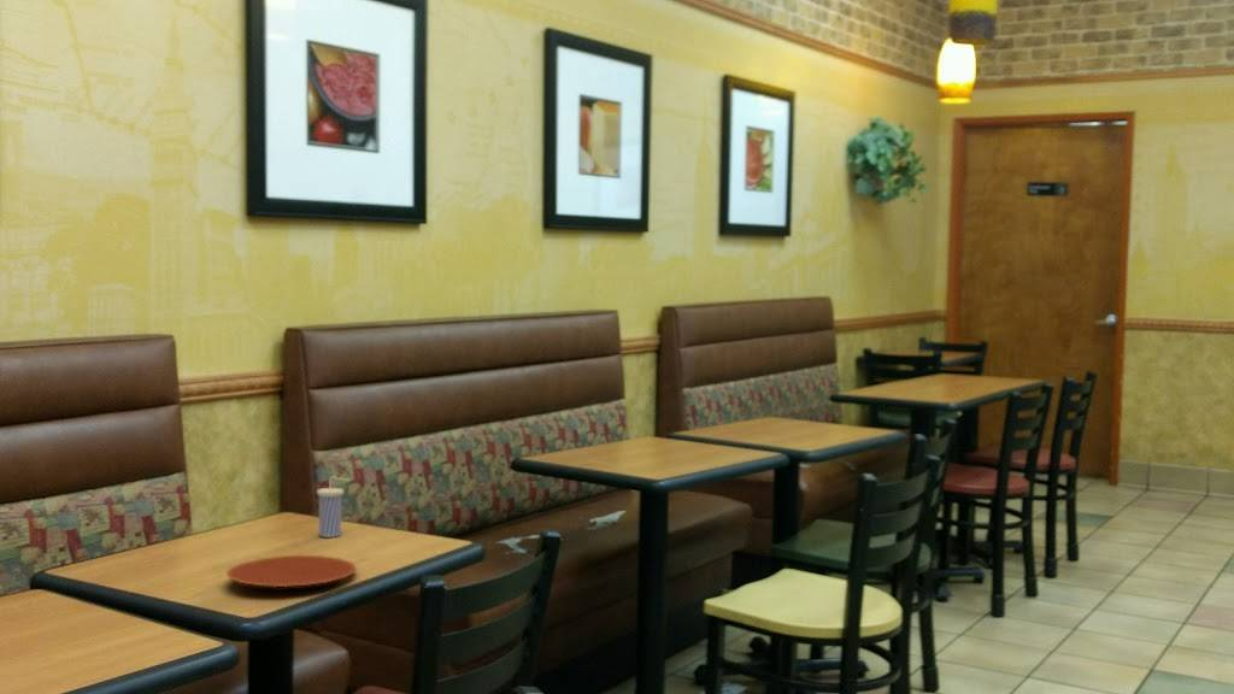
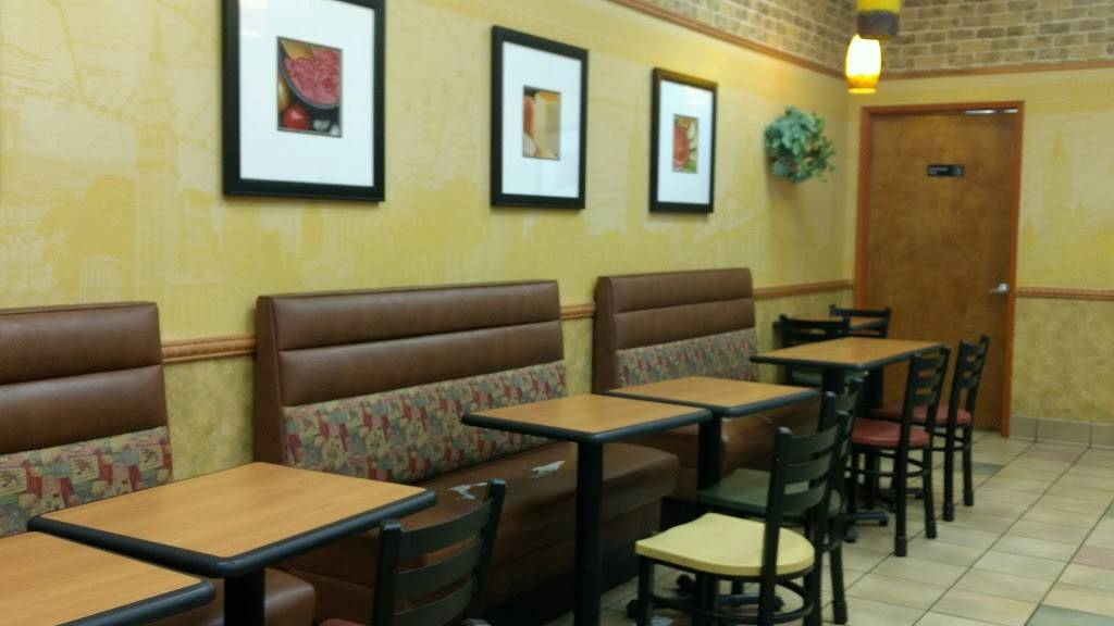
- beverage cup (333, 505)
- plate (292, 575)
